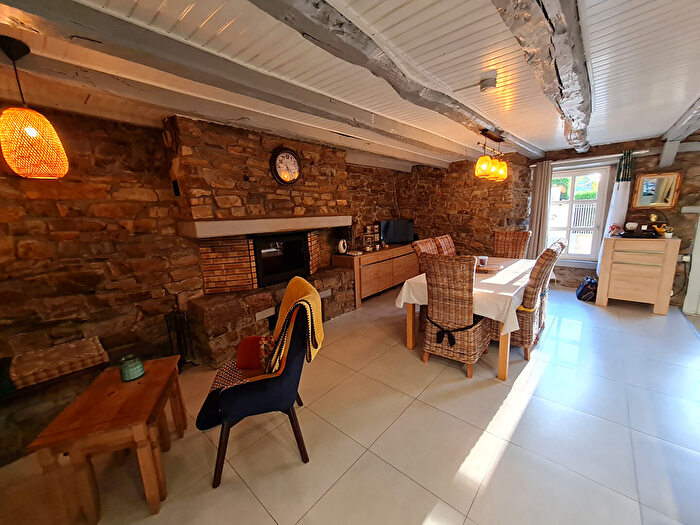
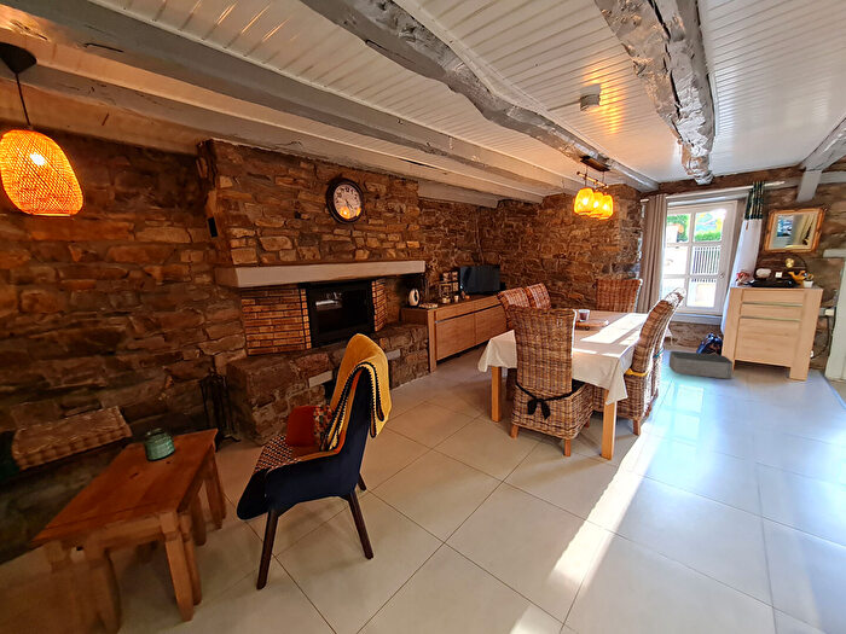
+ storage bin (699, 363)
